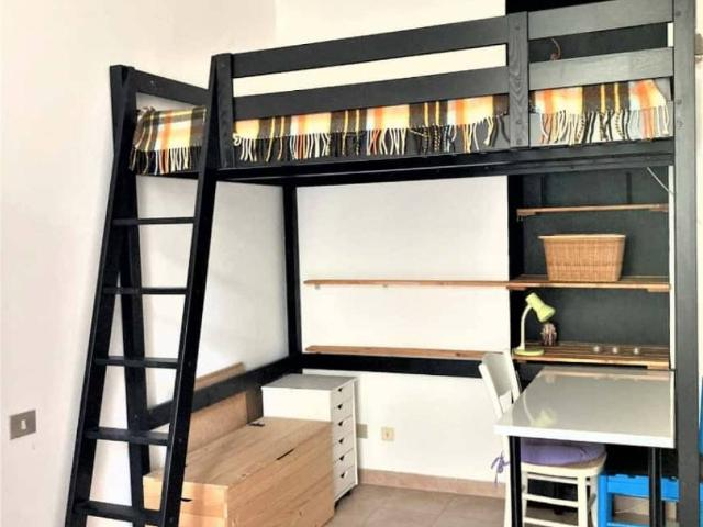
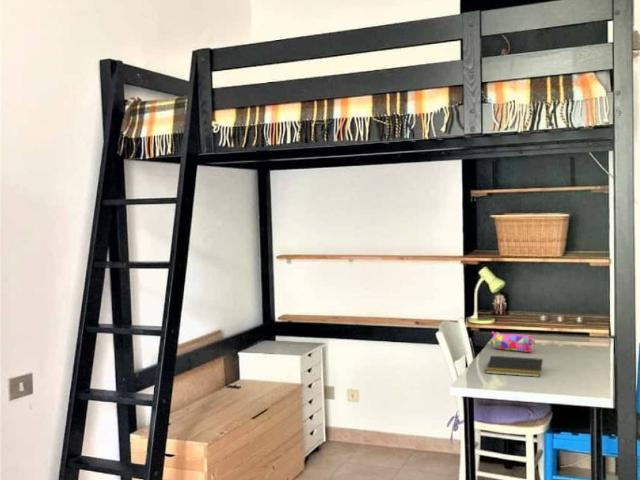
+ pencil case (512, 341)
+ notepad (514, 365)
